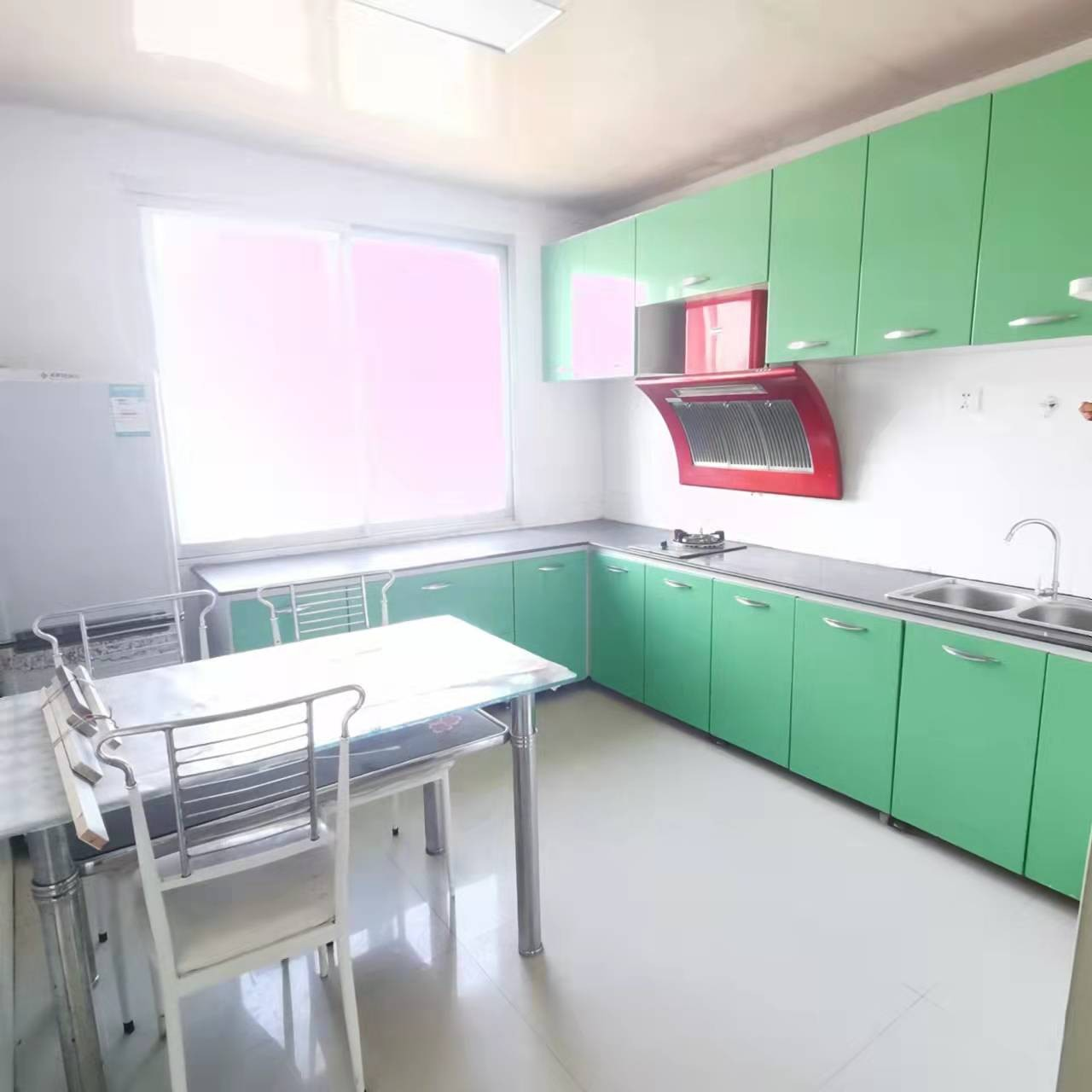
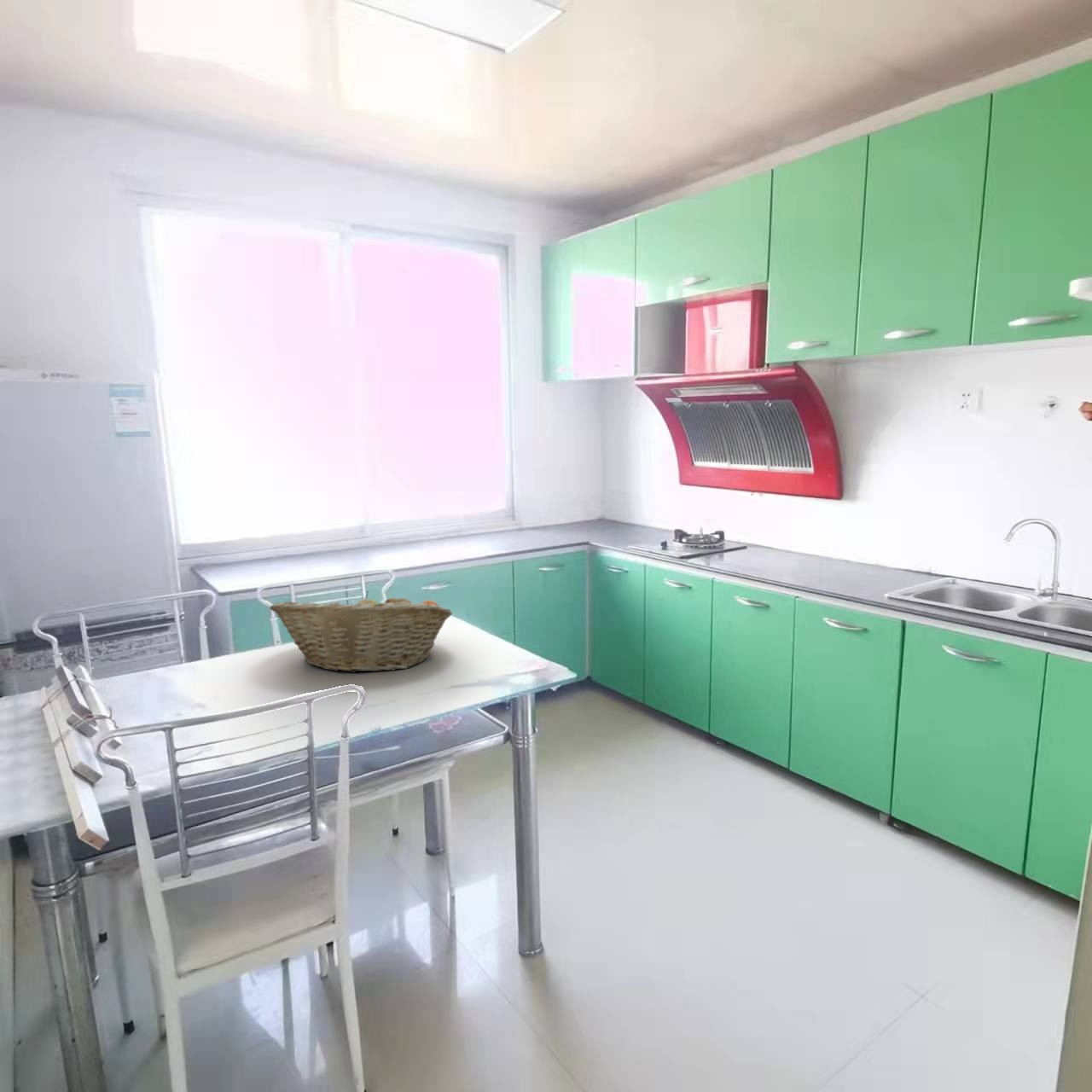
+ fruit basket (363, 623)
